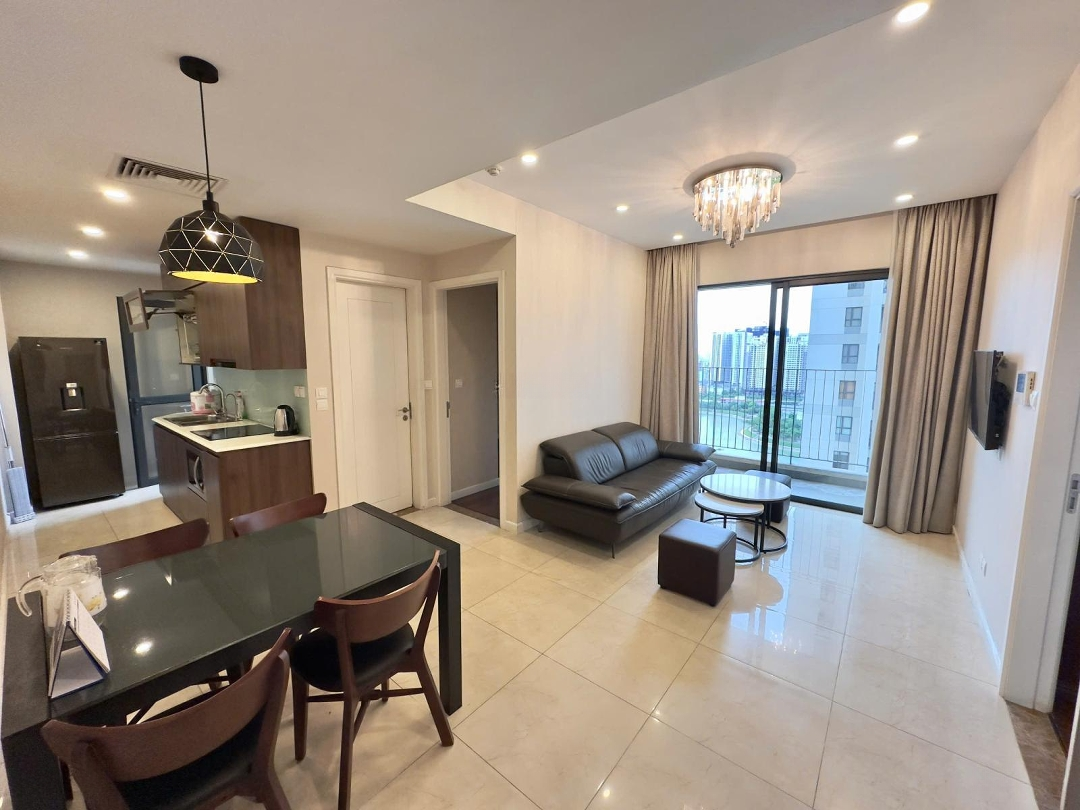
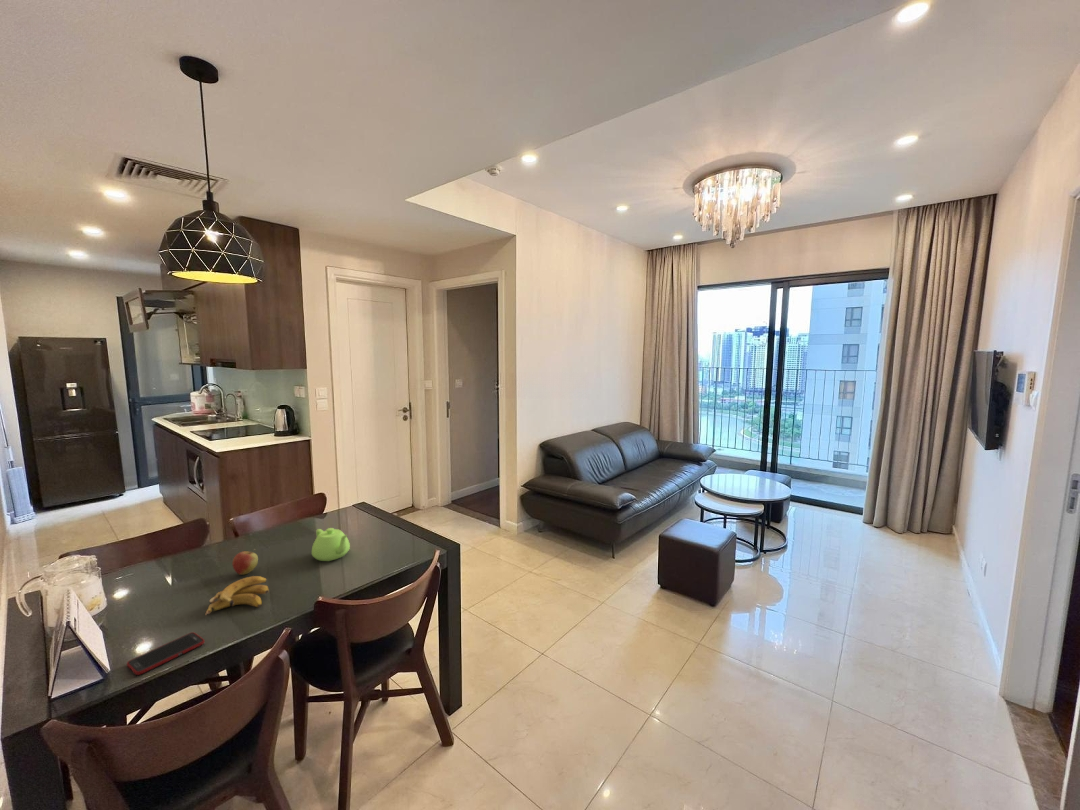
+ banana (239, 595)
+ teapot (331, 542)
+ apple (245, 562)
+ cell phone (167, 652)
